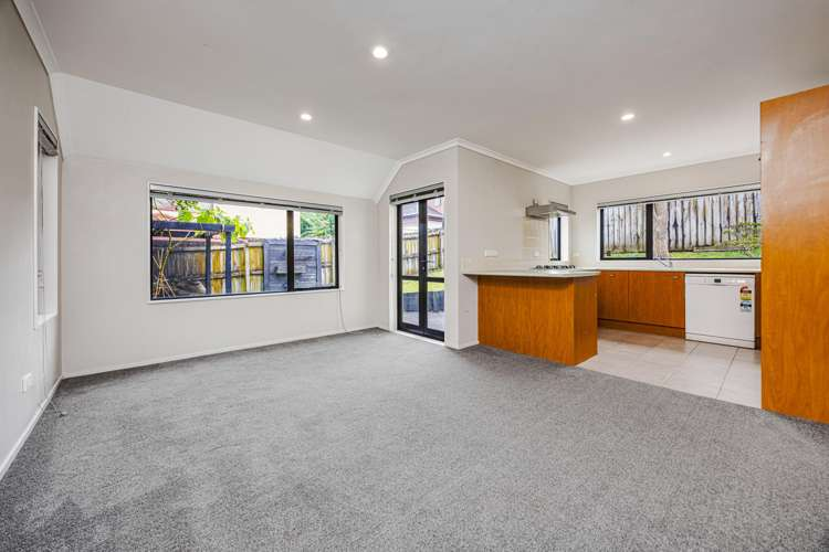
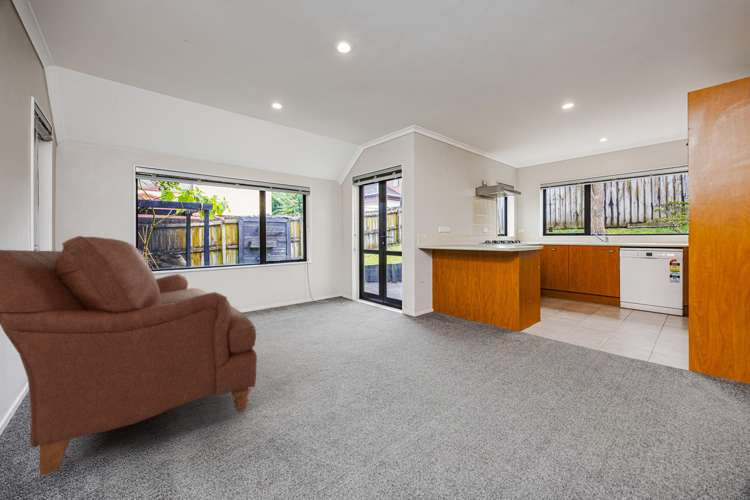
+ sofa (141, 309)
